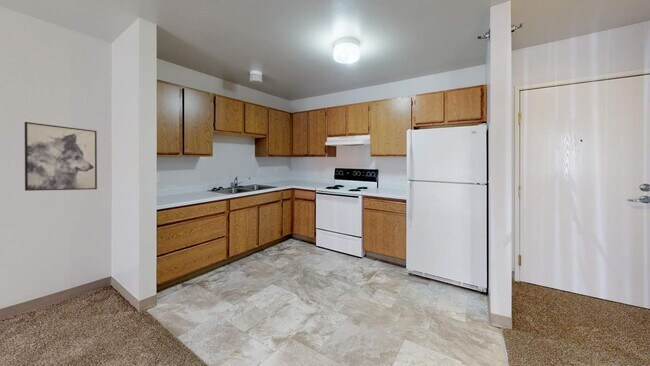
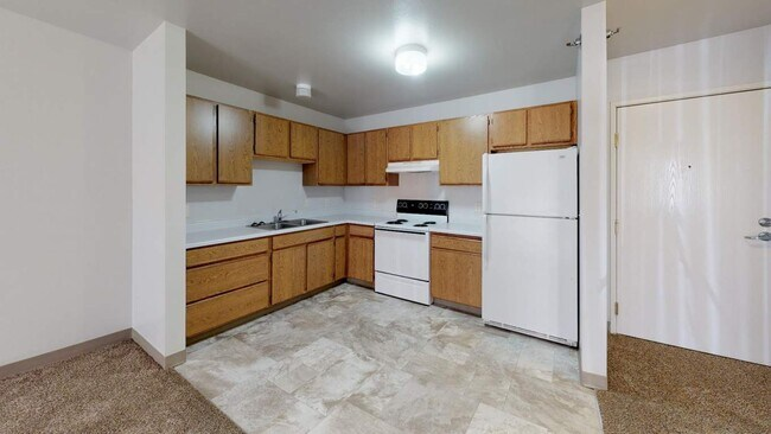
- wall art (63, 158)
